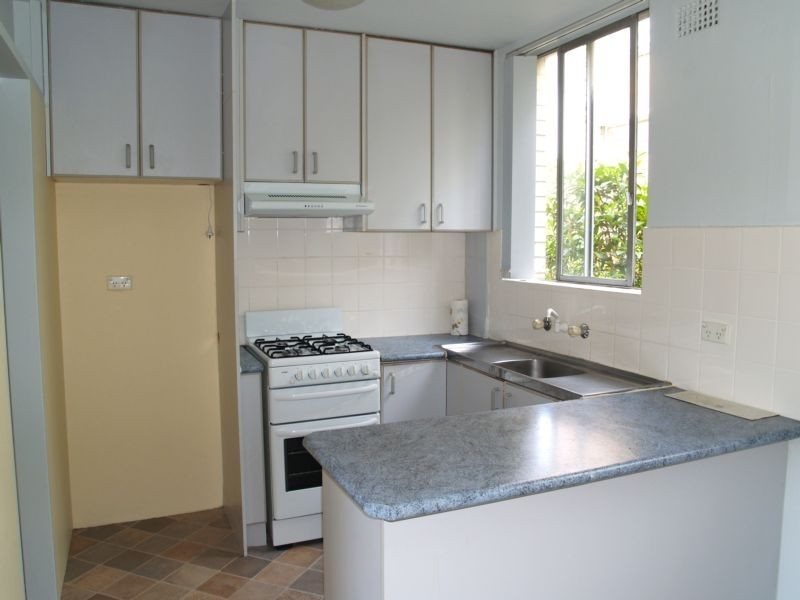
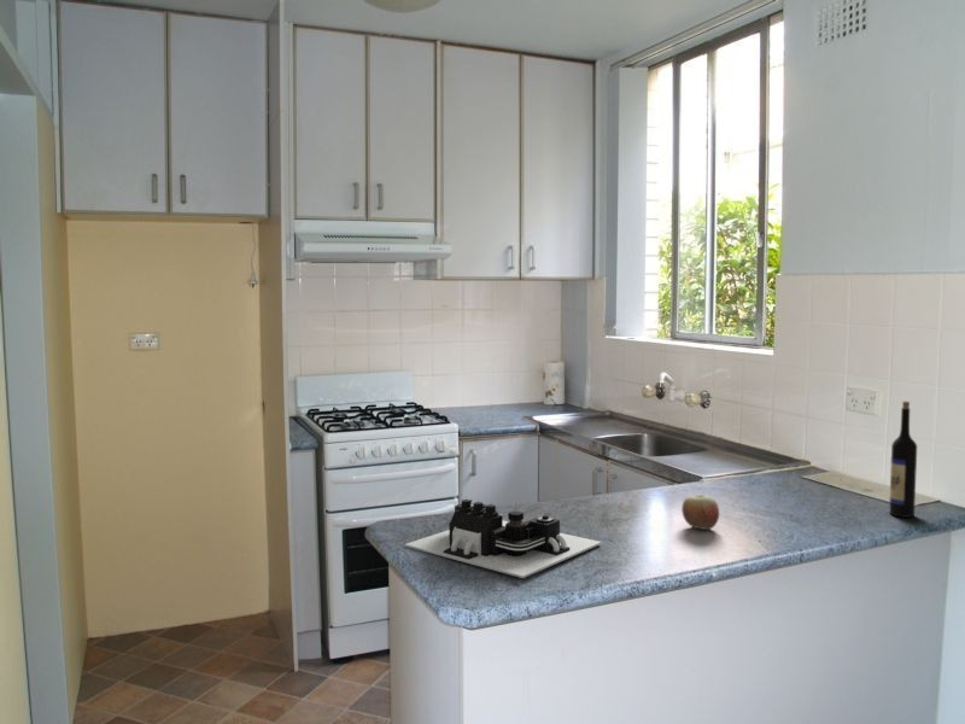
+ architectural model (503, 520)
+ apple (700, 510)
+ wine bottle (903, 457)
